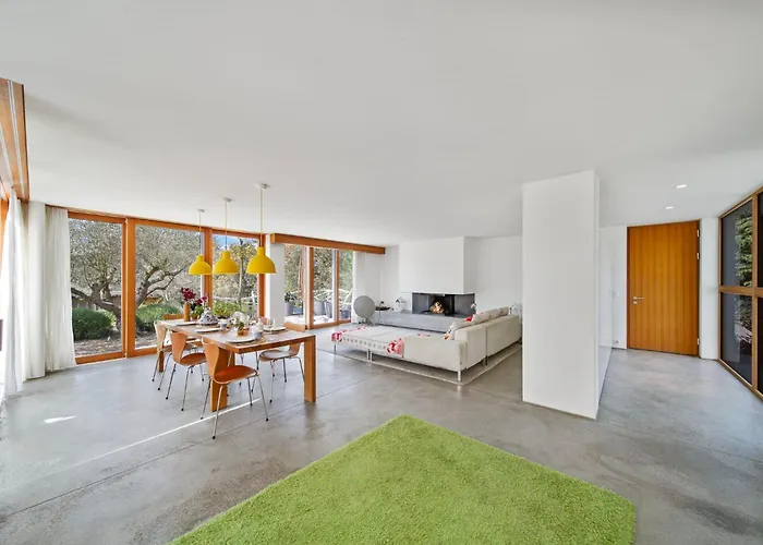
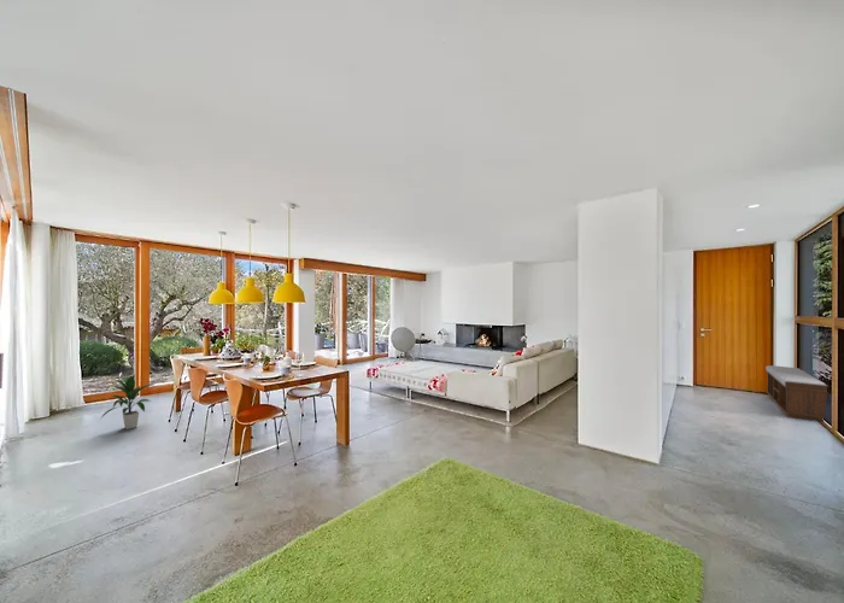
+ bench (792, 390)
+ indoor plant (127, 400)
